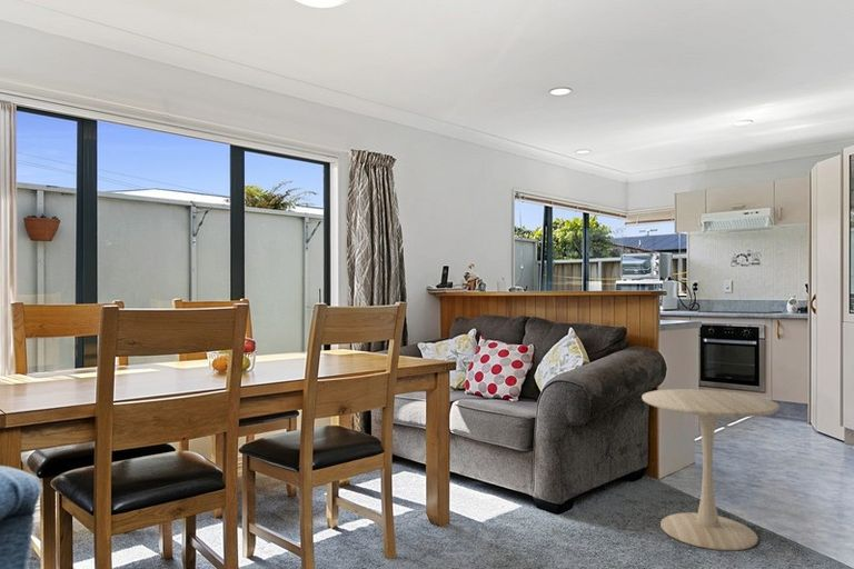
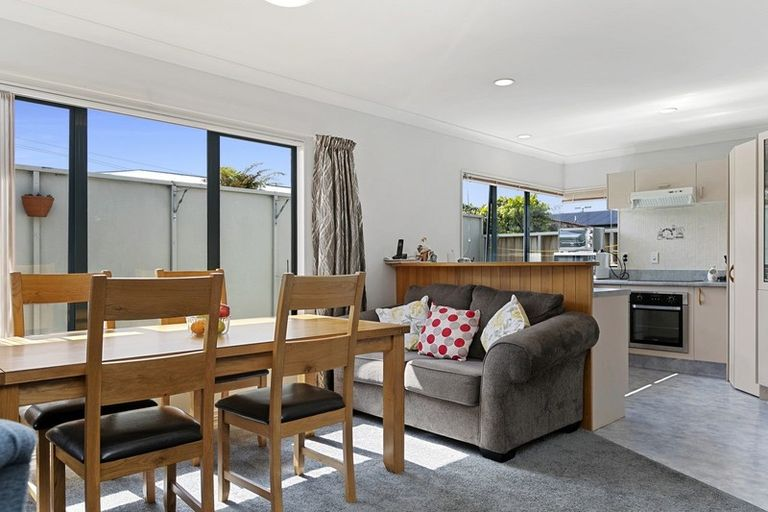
- side table (707, 466)
